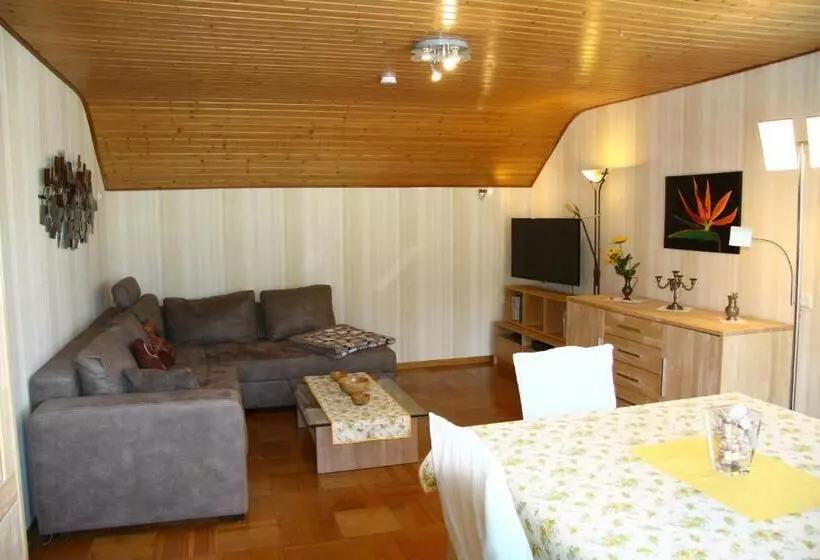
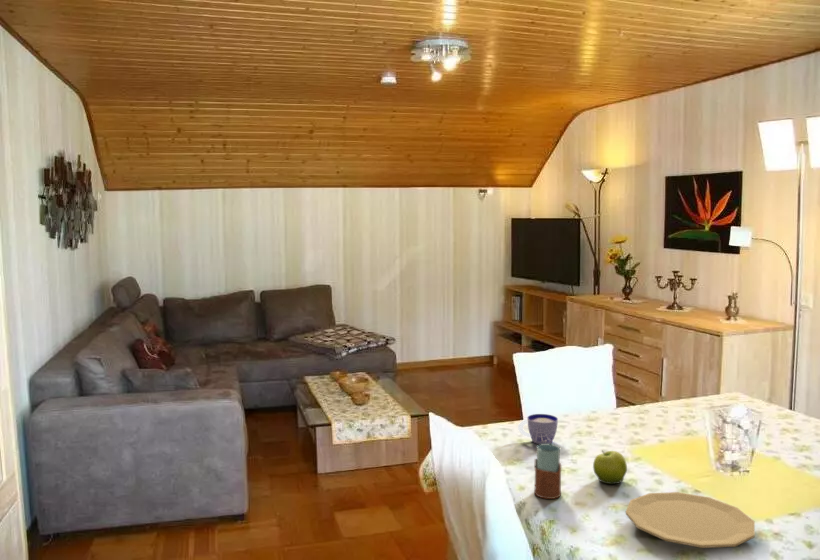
+ fruit (609, 466)
+ drinking glass (545, 472)
+ cup (537, 429)
+ plate (688, 522)
